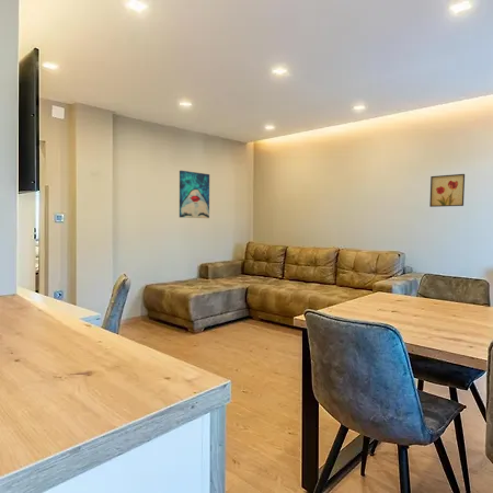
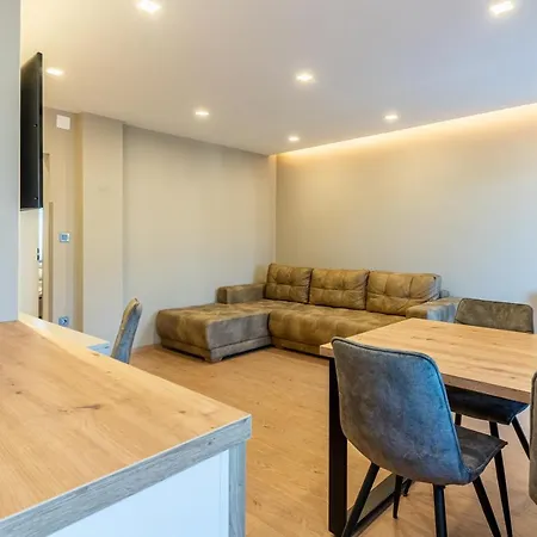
- wall art (447, 191)
- wall art (194, 195)
